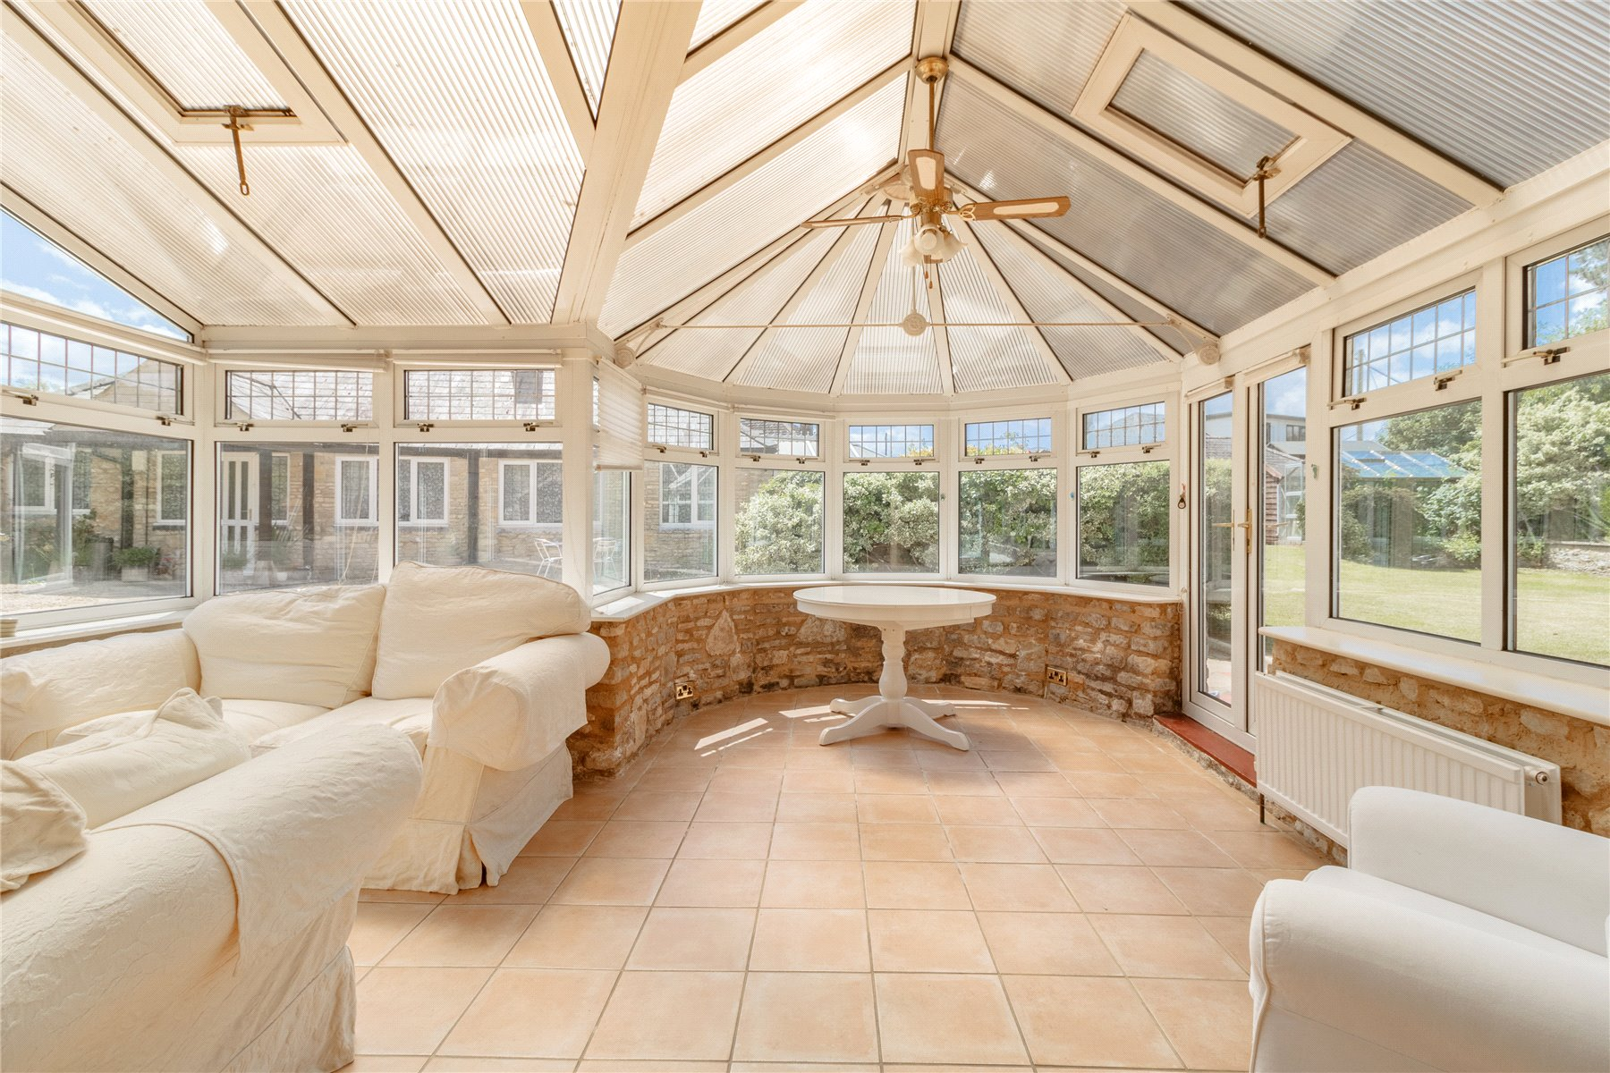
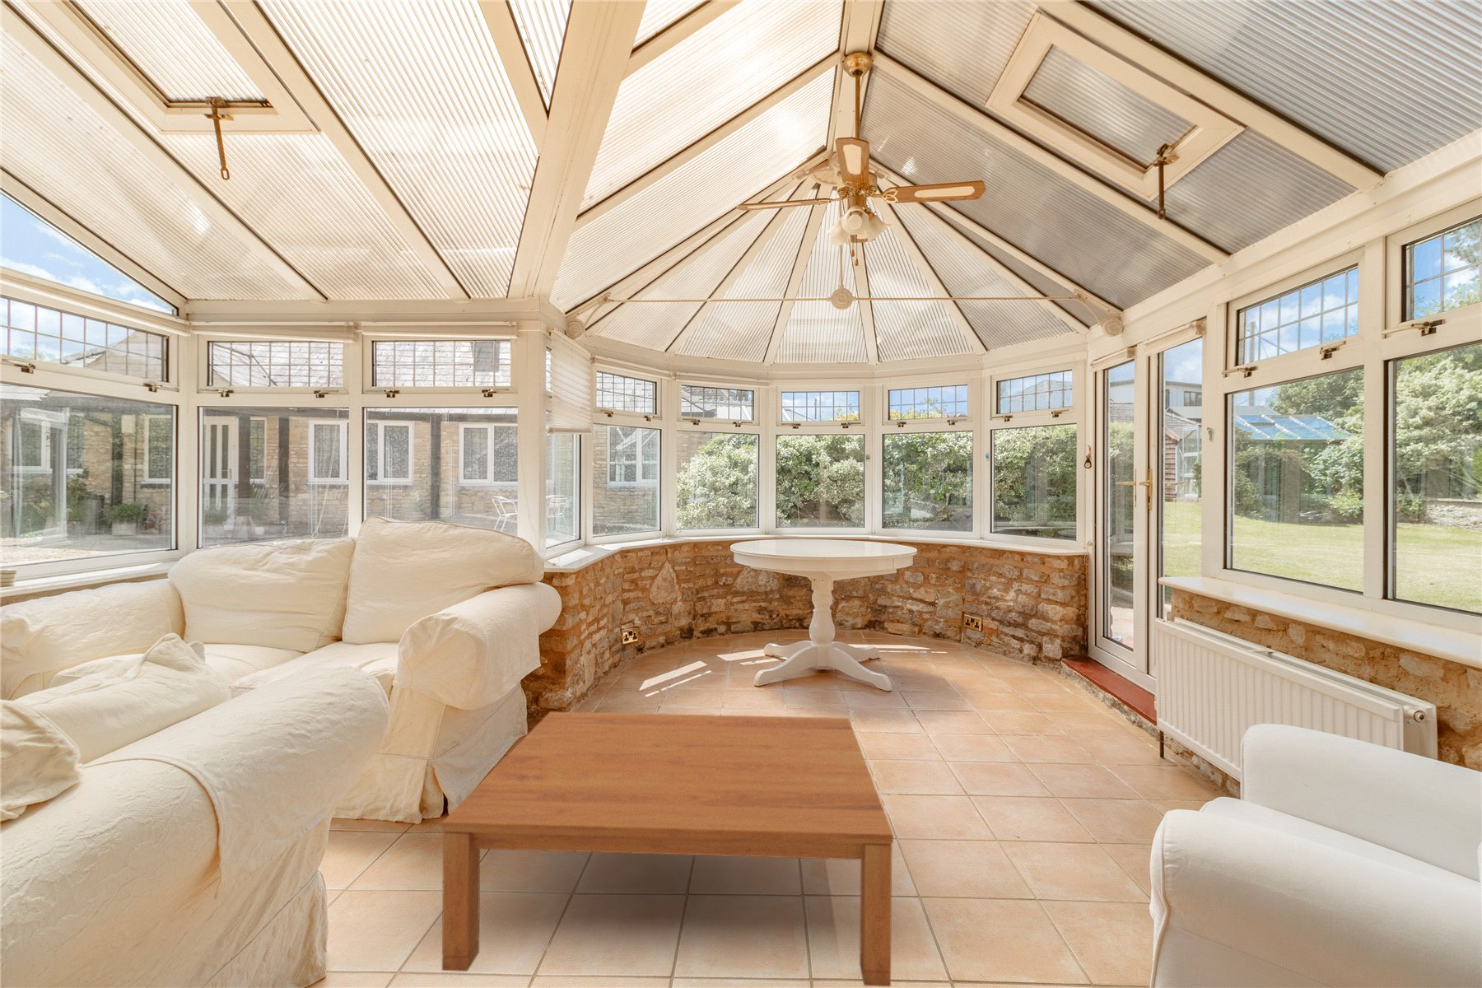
+ coffee table (684, 820)
